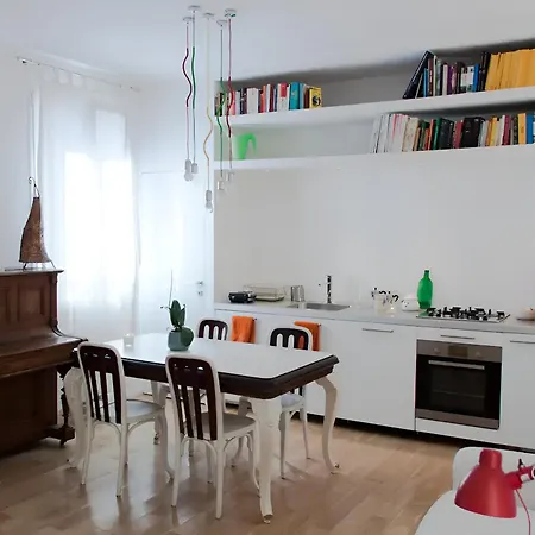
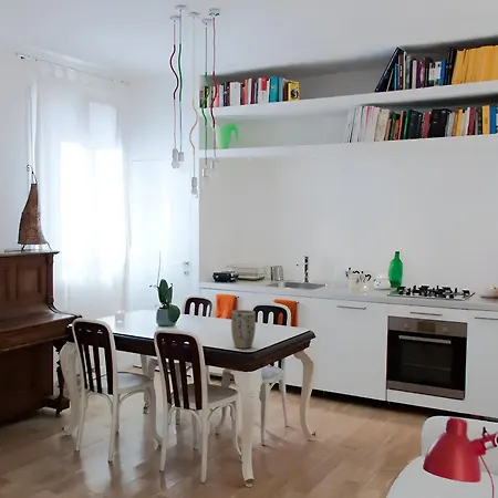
+ plant pot (242, 329)
